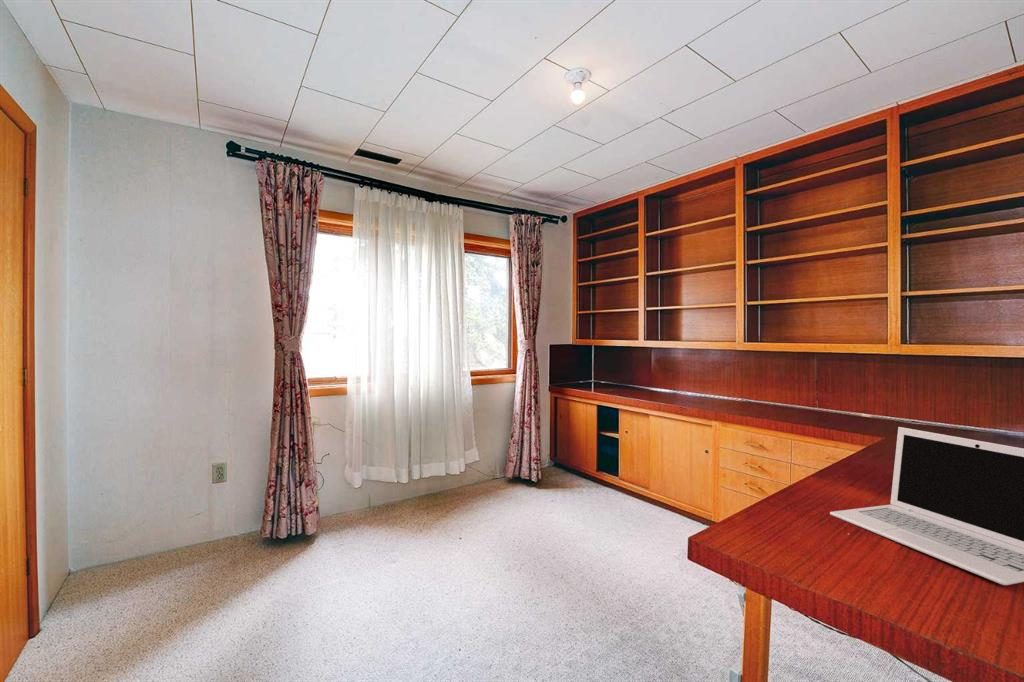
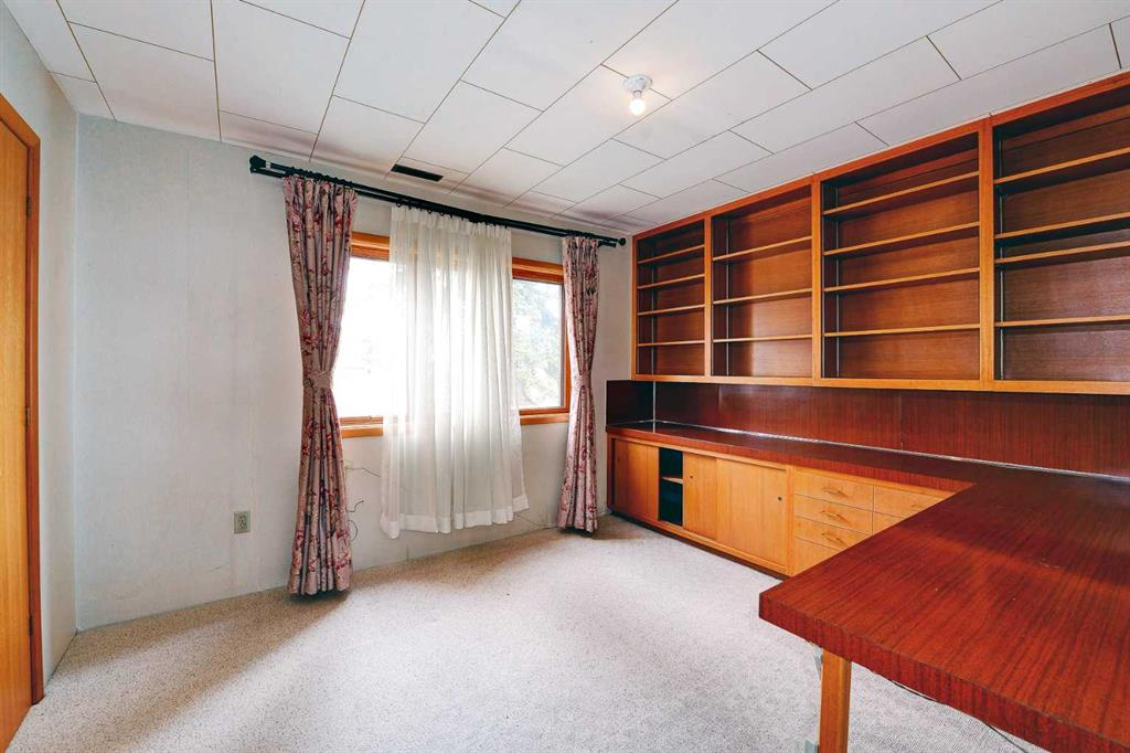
- laptop (941, 491)
